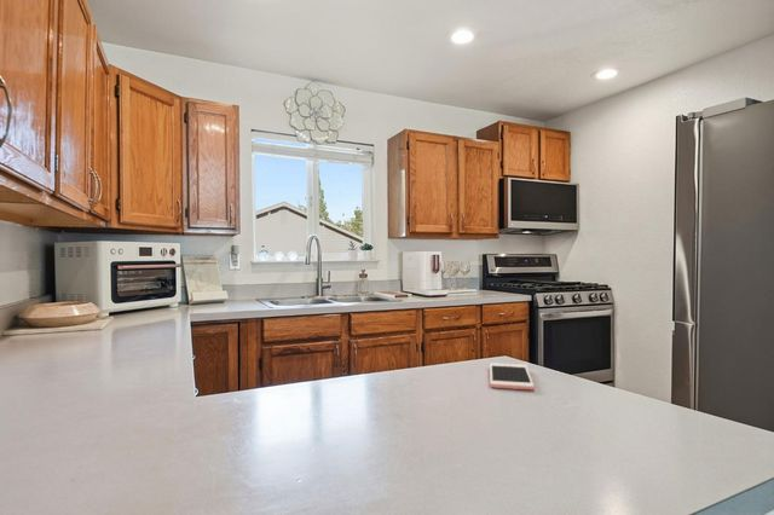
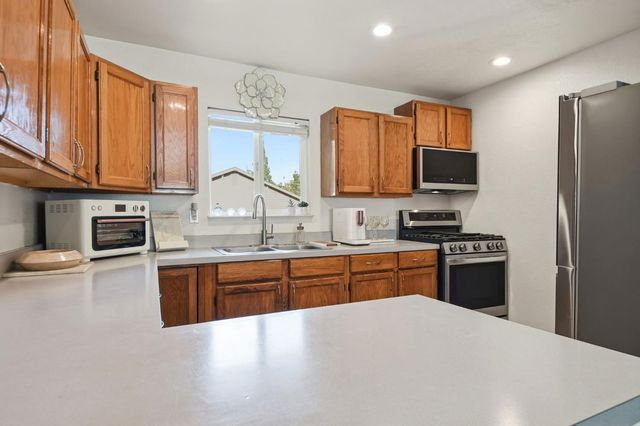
- cell phone (509, 375)
